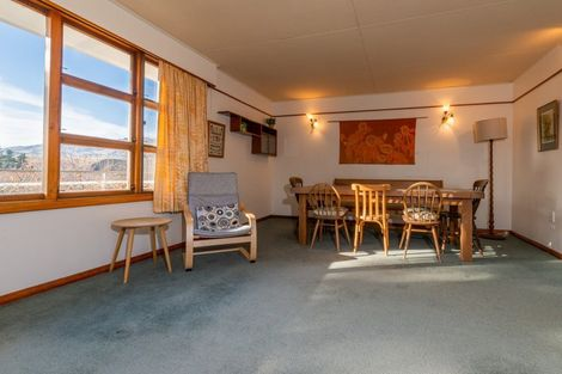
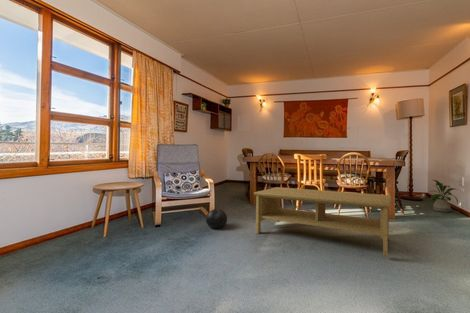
+ decorative ball (216, 218)
+ house plant (446, 195)
+ coffee table (320, 214)
